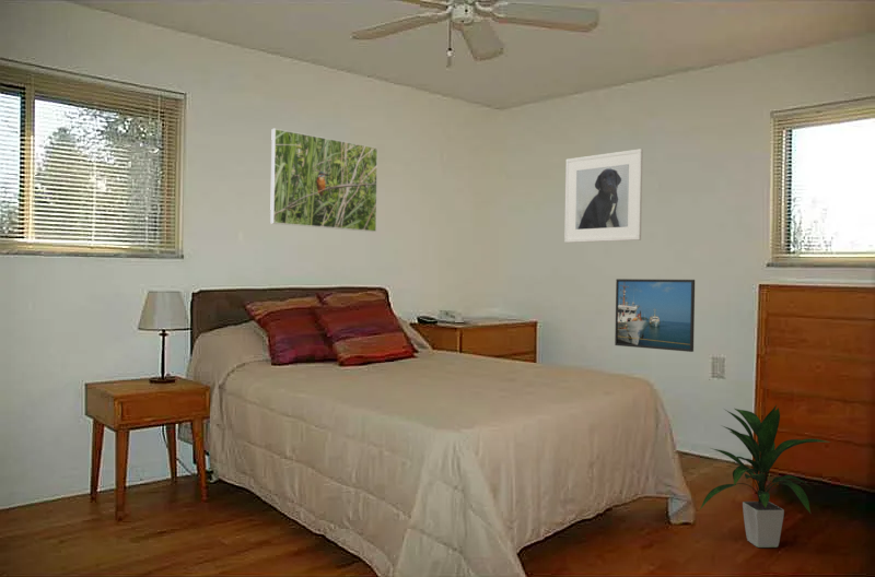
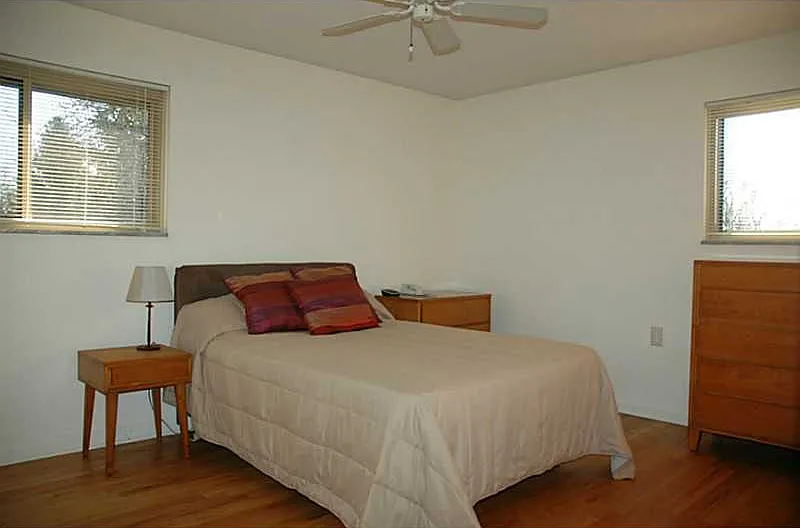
- indoor plant (757, 471)
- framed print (602, 198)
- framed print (327, 182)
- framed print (653, 314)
